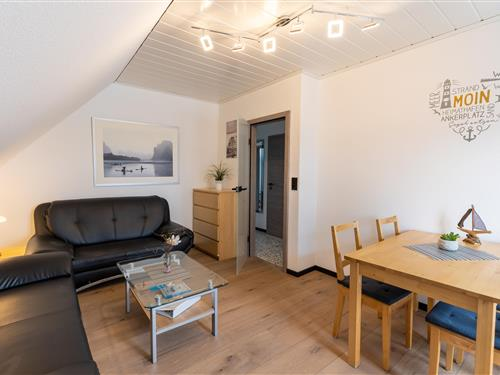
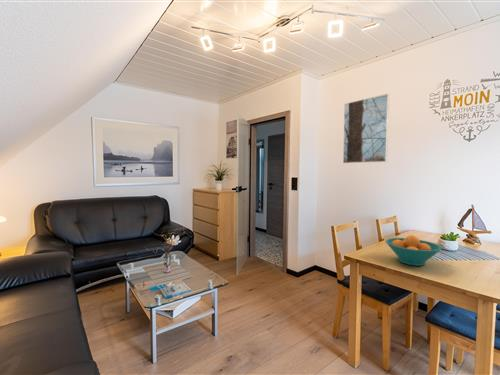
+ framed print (364, 131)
+ fruit bowl (412, 248)
